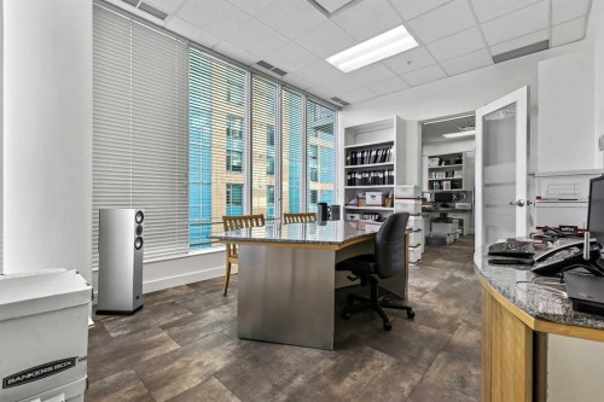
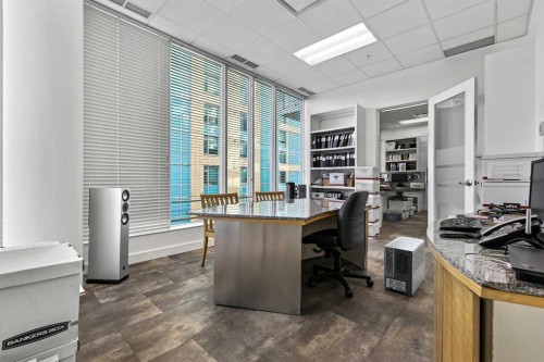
+ air purifier (405, 263)
